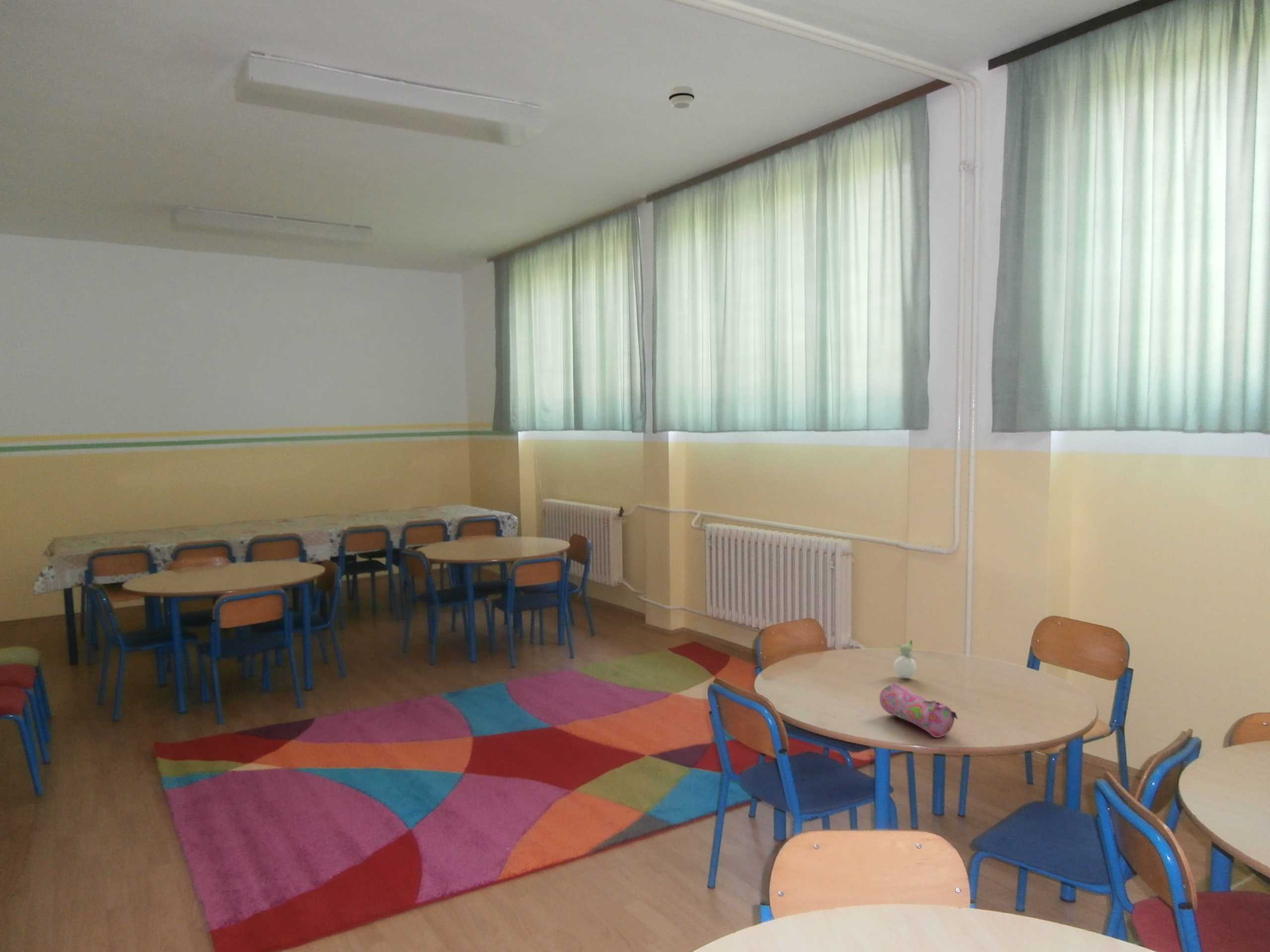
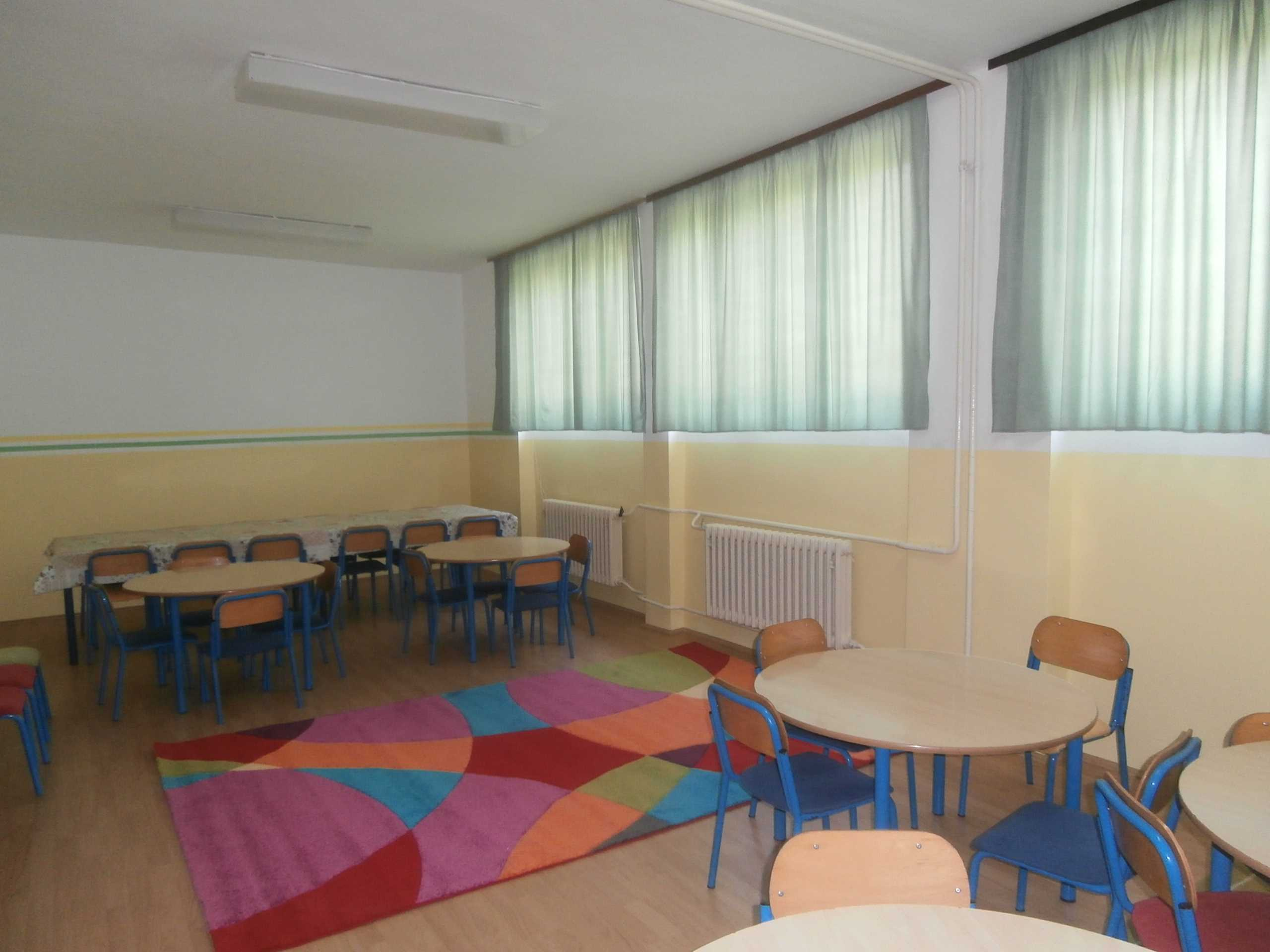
- smoke detector (681, 98)
- pencil case (916, 708)
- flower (904, 659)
